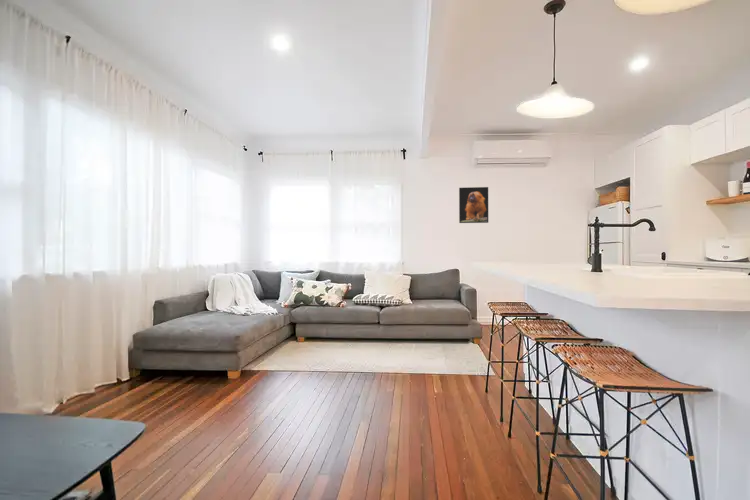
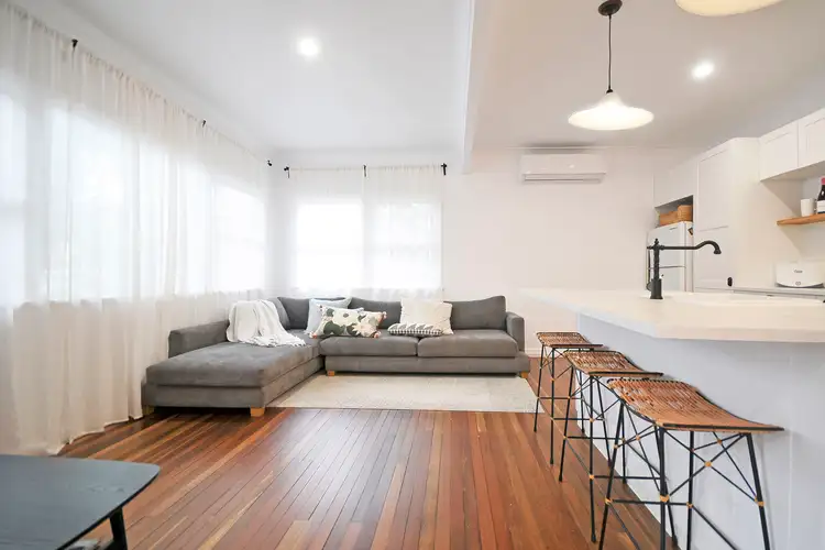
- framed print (473, 205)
